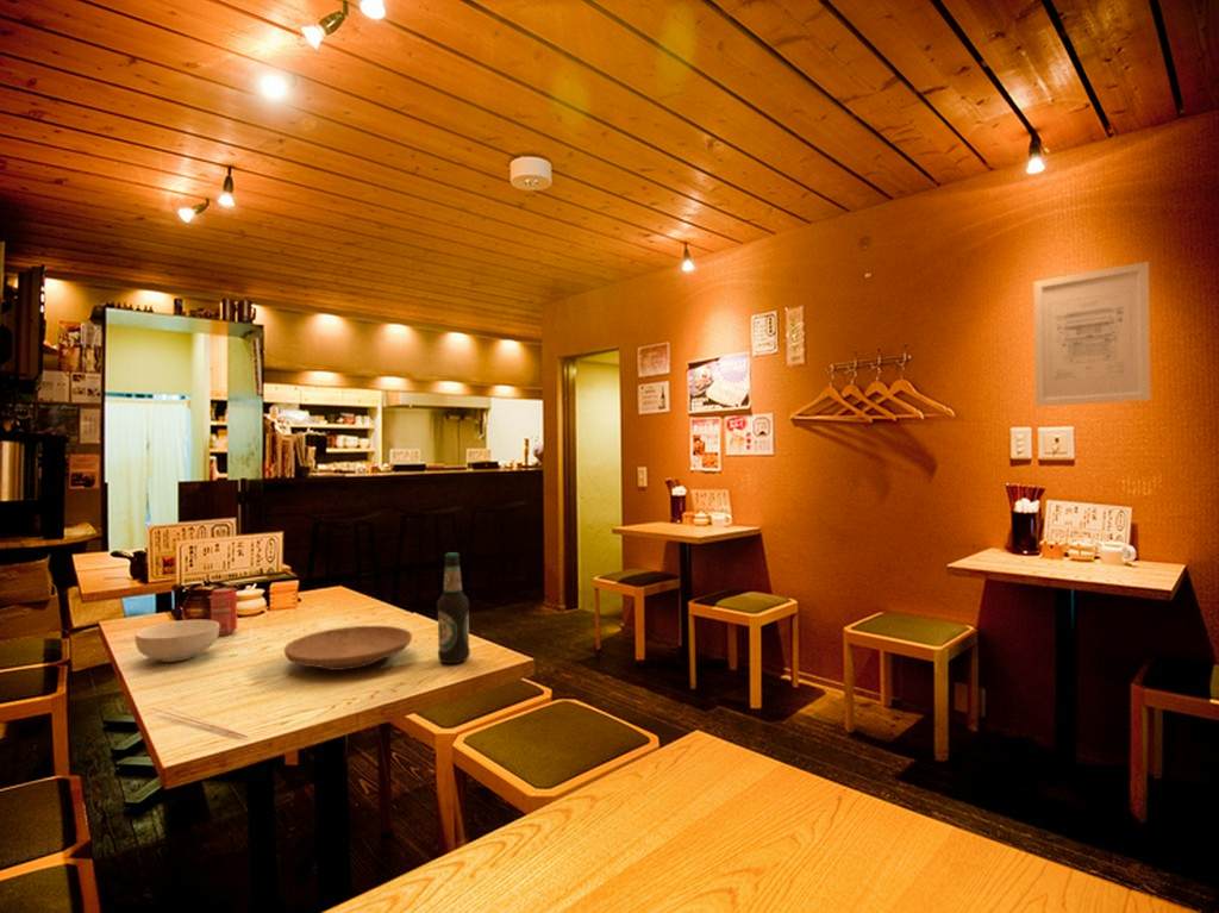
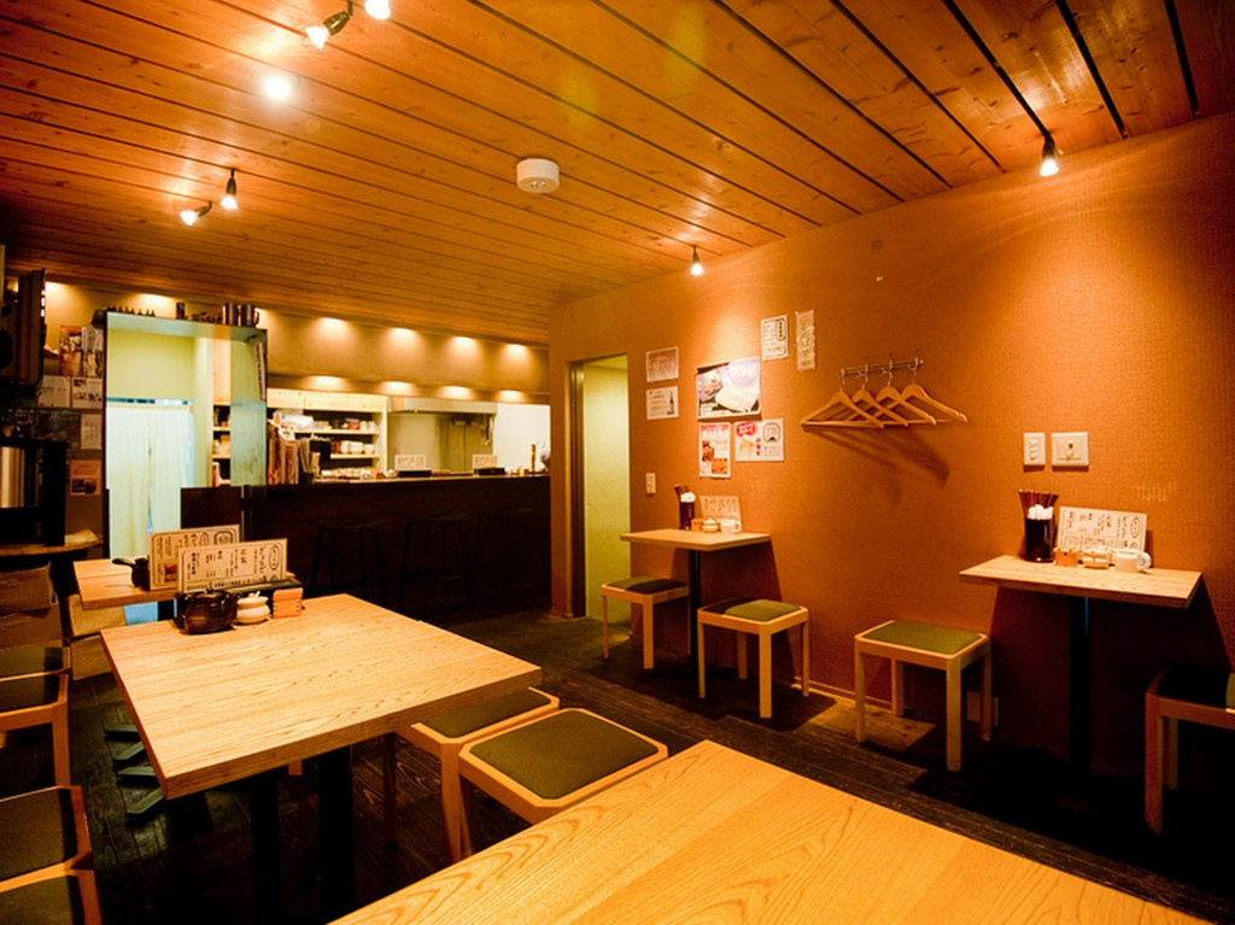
- plate (350, 650)
- wall art (1089, 337)
- beverage can (224, 611)
- cereal bowl (179, 642)
- chopsticks (196, 721)
- bottle (452, 606)
